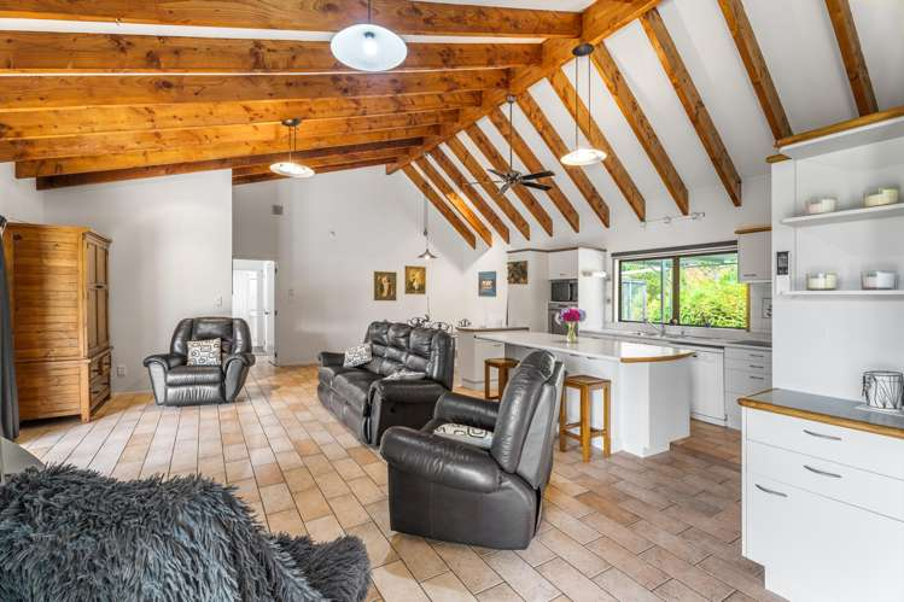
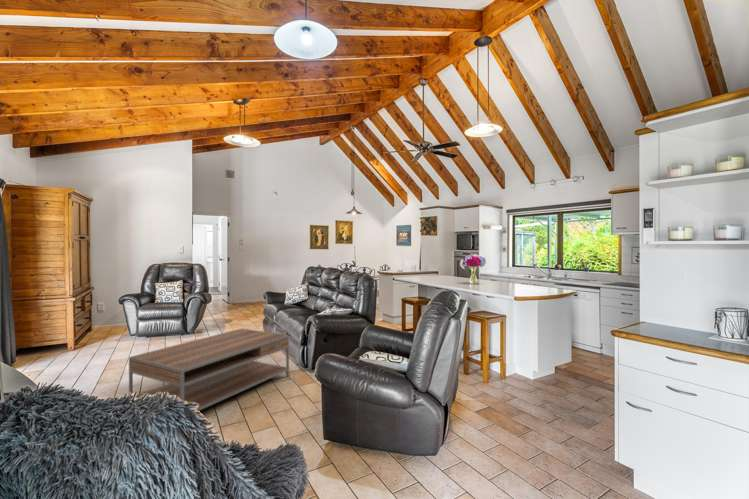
+ coffee table (219, 368)
